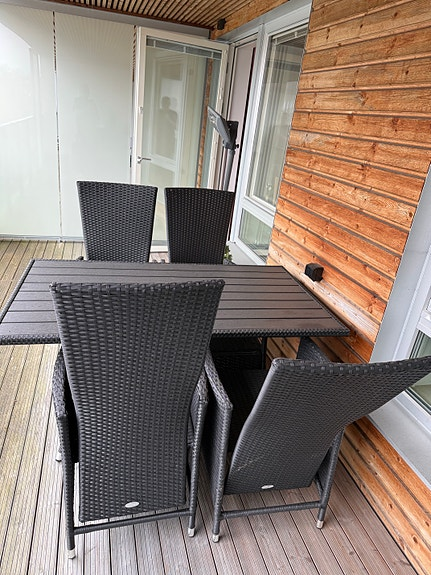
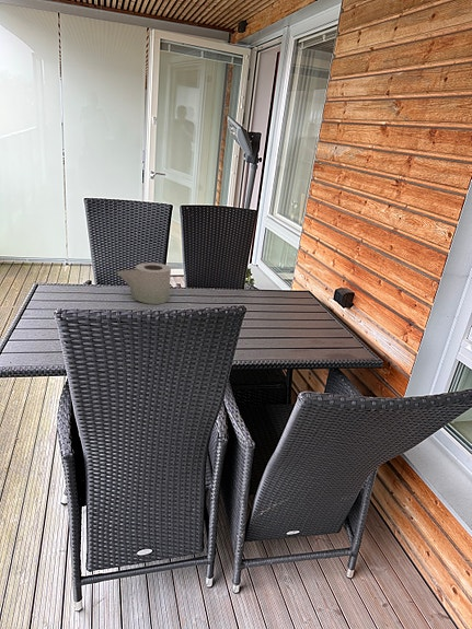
+ toilet paper roll (143, 282)
